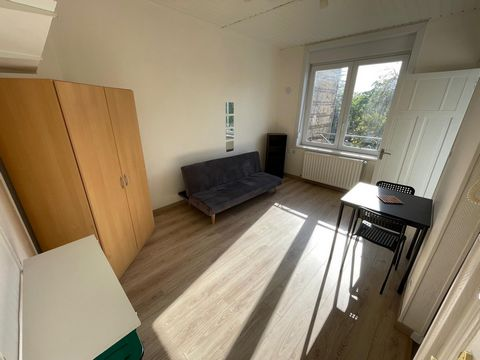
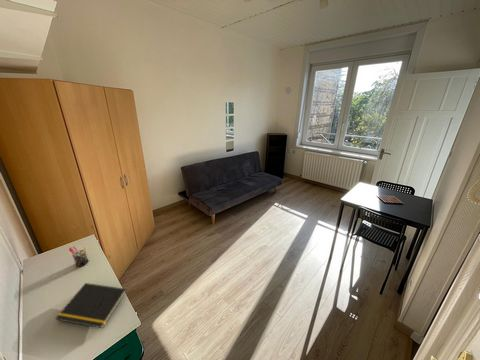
+ notepad (93, 303)
+ pen holder (78, 255)
